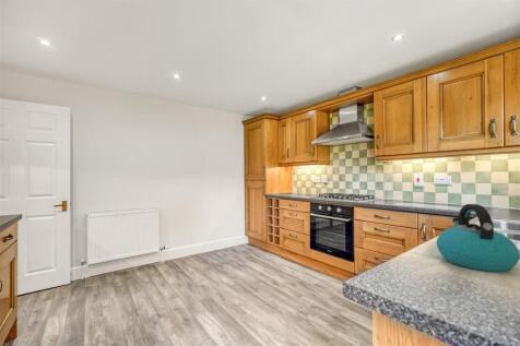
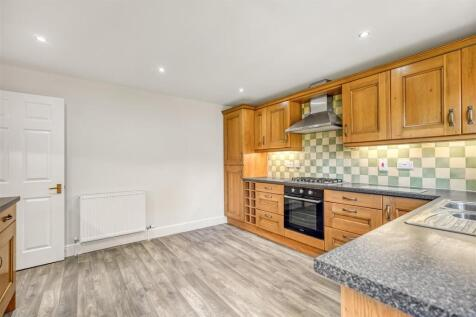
- kettle (472, 231)
